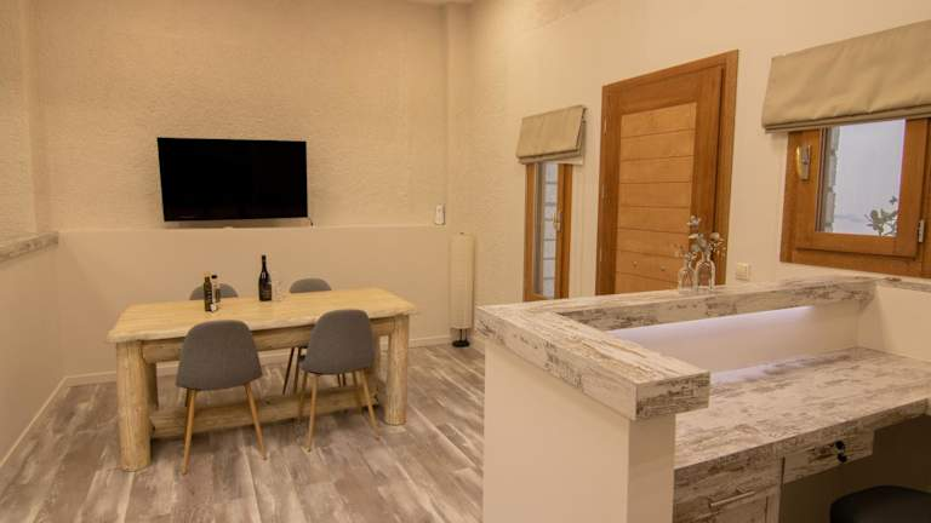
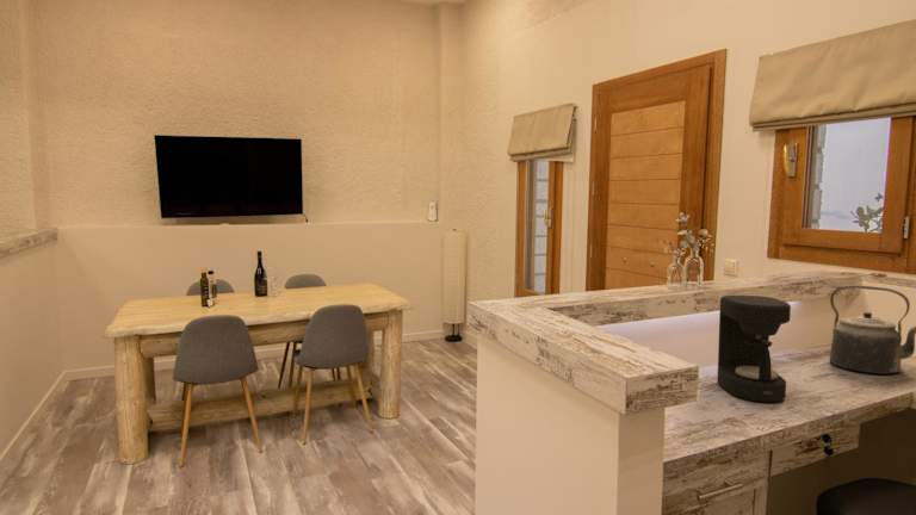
+ kettle (873, 327)
+ coffee maker (754, 346)
